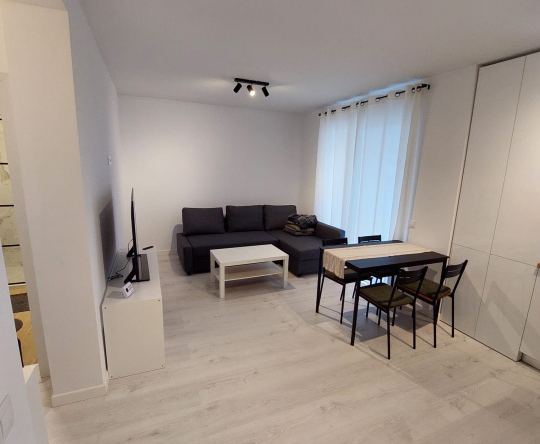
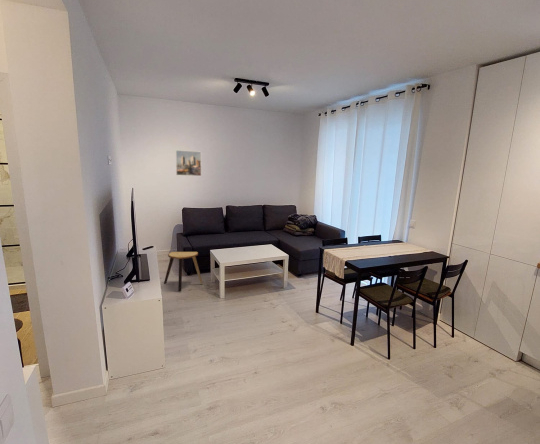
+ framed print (188, 163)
+ stool (181, 270)
